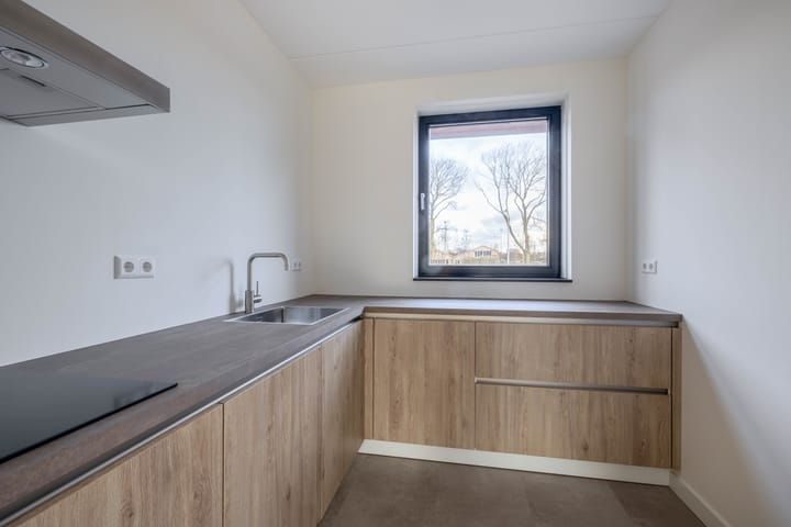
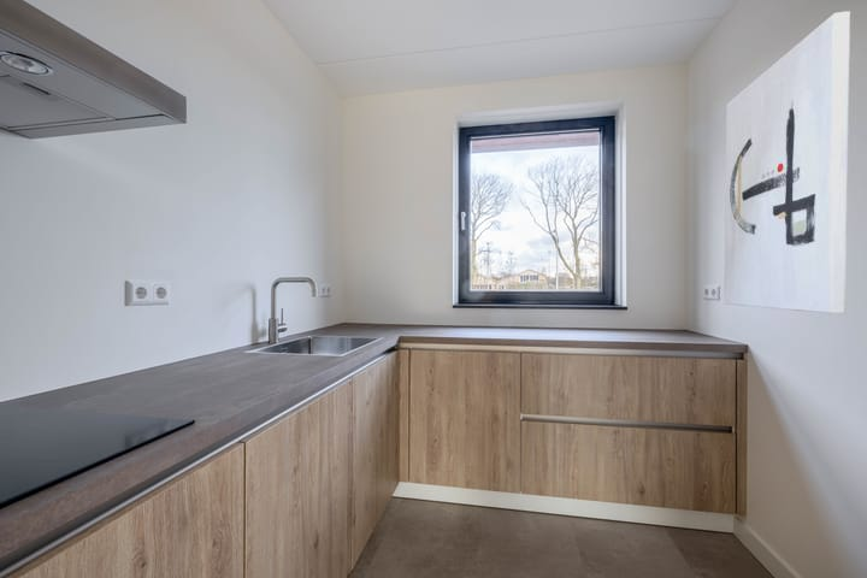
+ wall art (774, 187)
